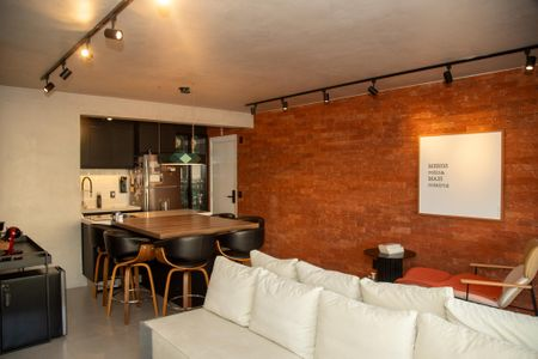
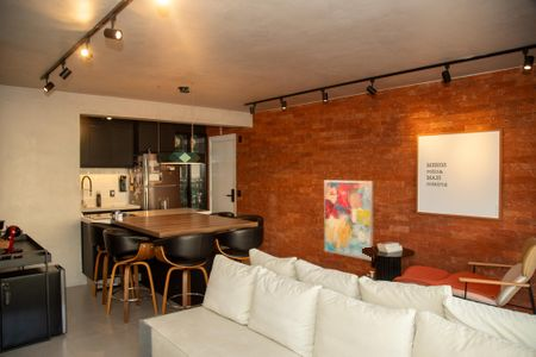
+ wall art (347, 218)
